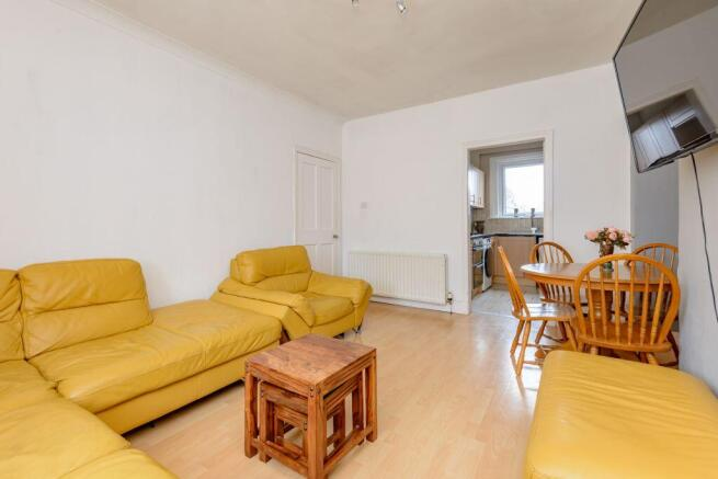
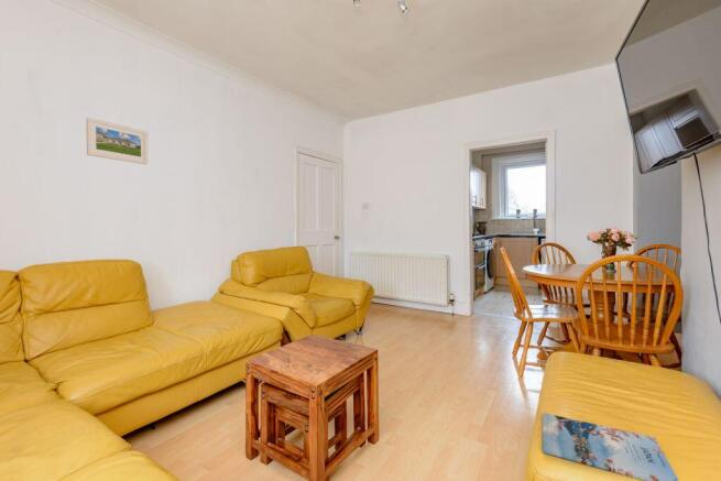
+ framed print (119, 142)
+ magazine (600, 445)
